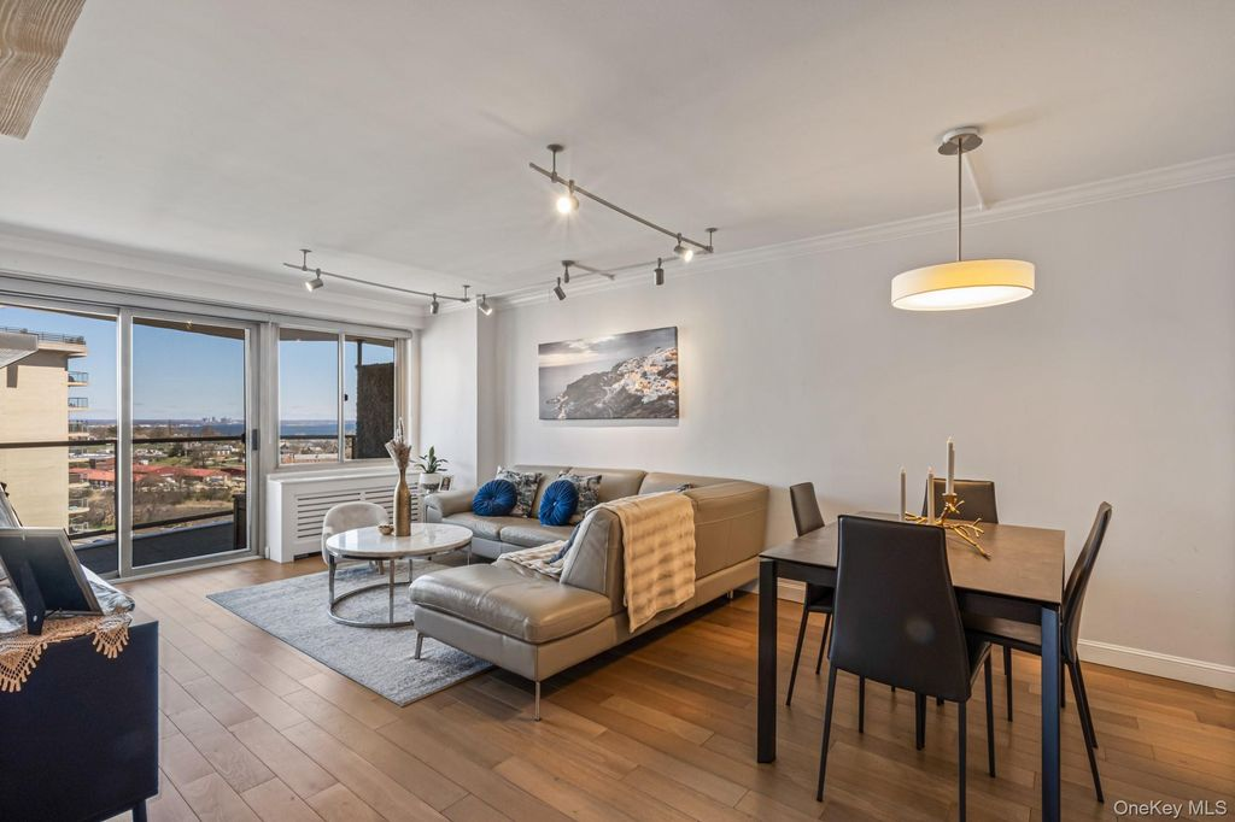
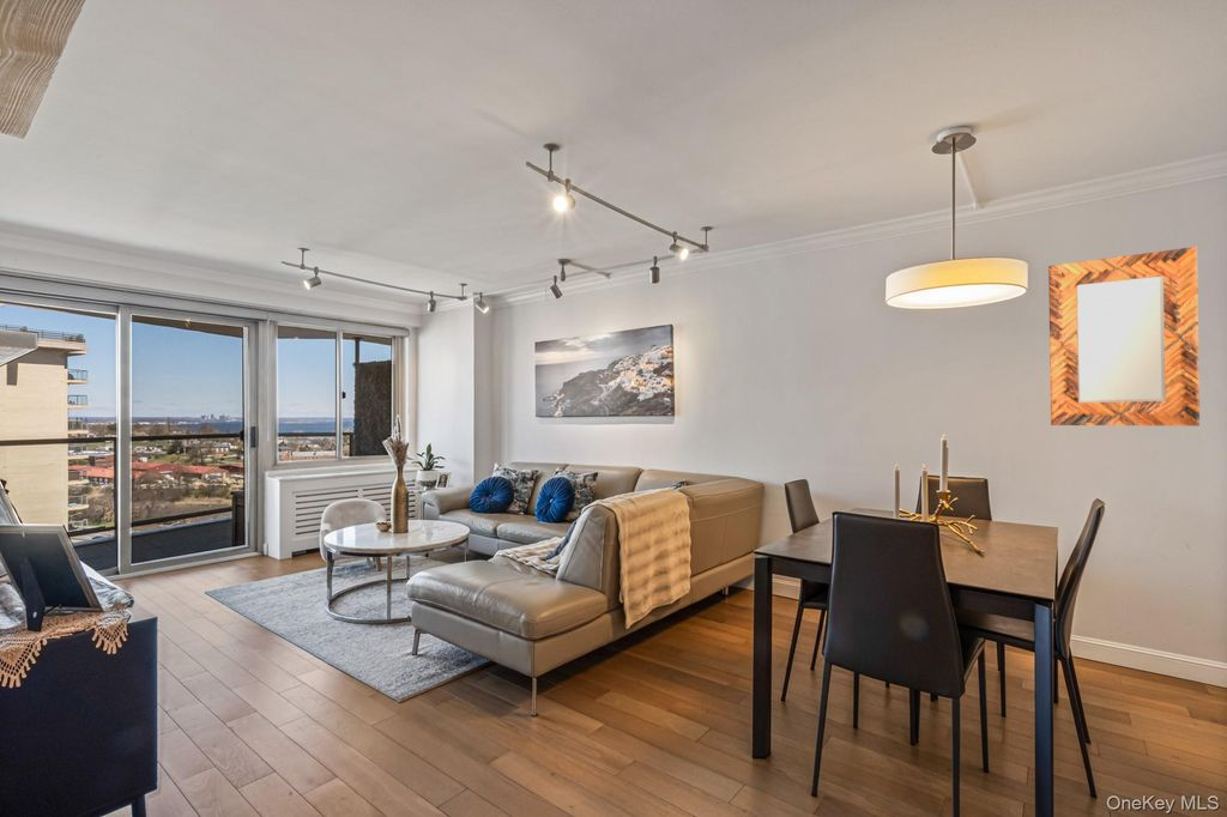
+ home mirror (1119, 341)
